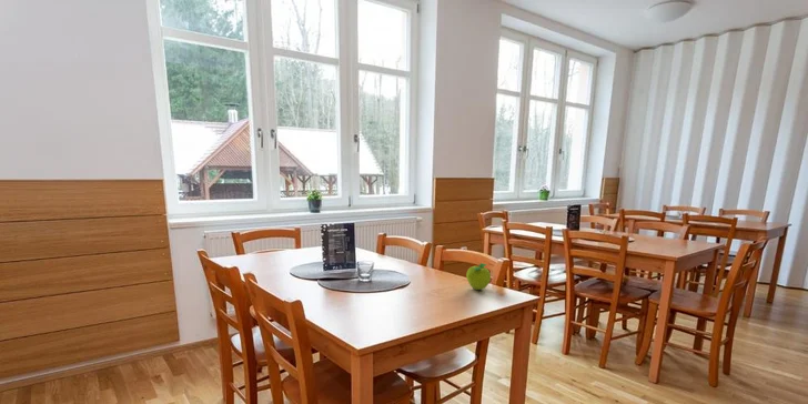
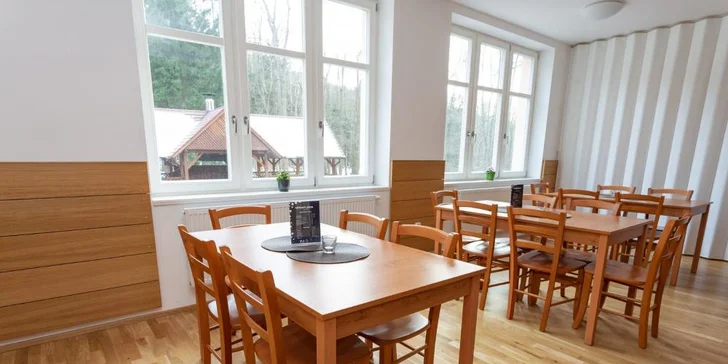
- fruit (478, 276)
